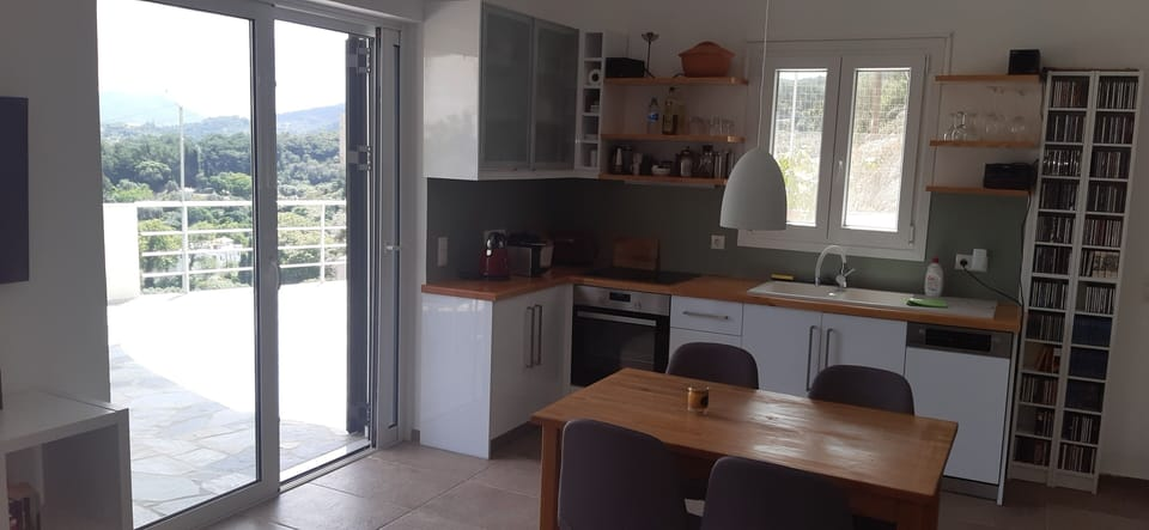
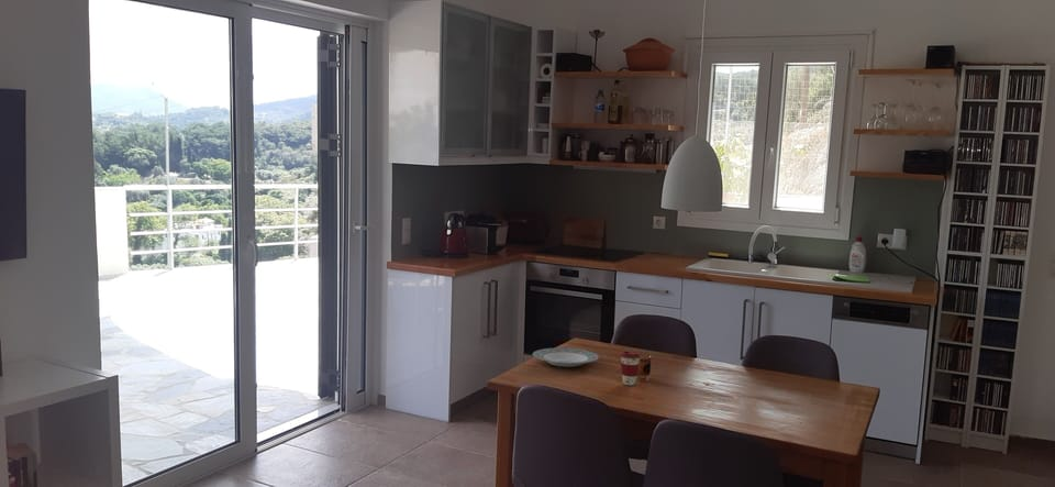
+ coffee cup (630, 367)
+ plate (565, 358)
